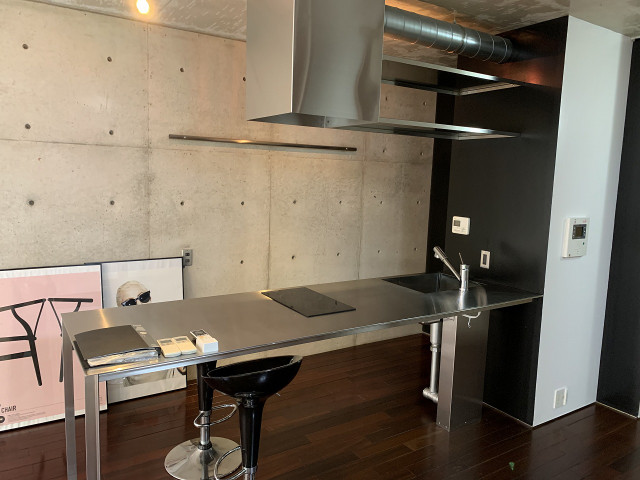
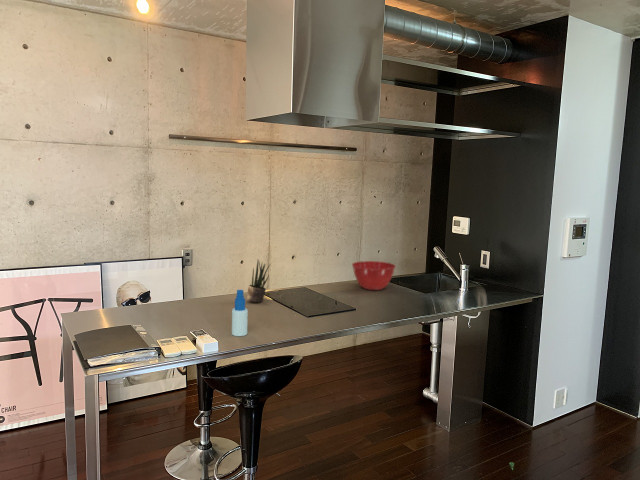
+ spray bottle (239, 312)
+ potted plant (258, 280)
+ mixing bowl (373, 276)
